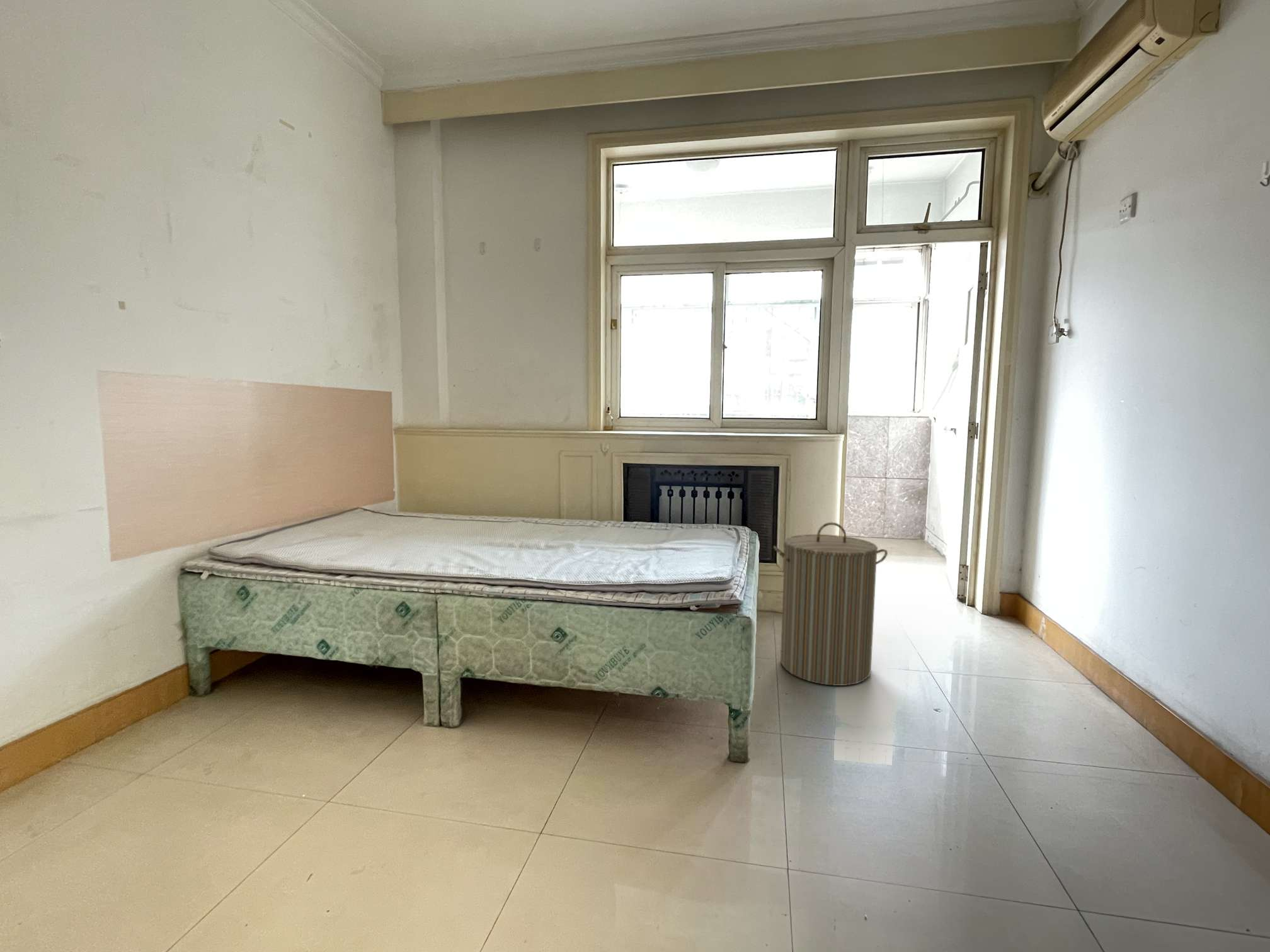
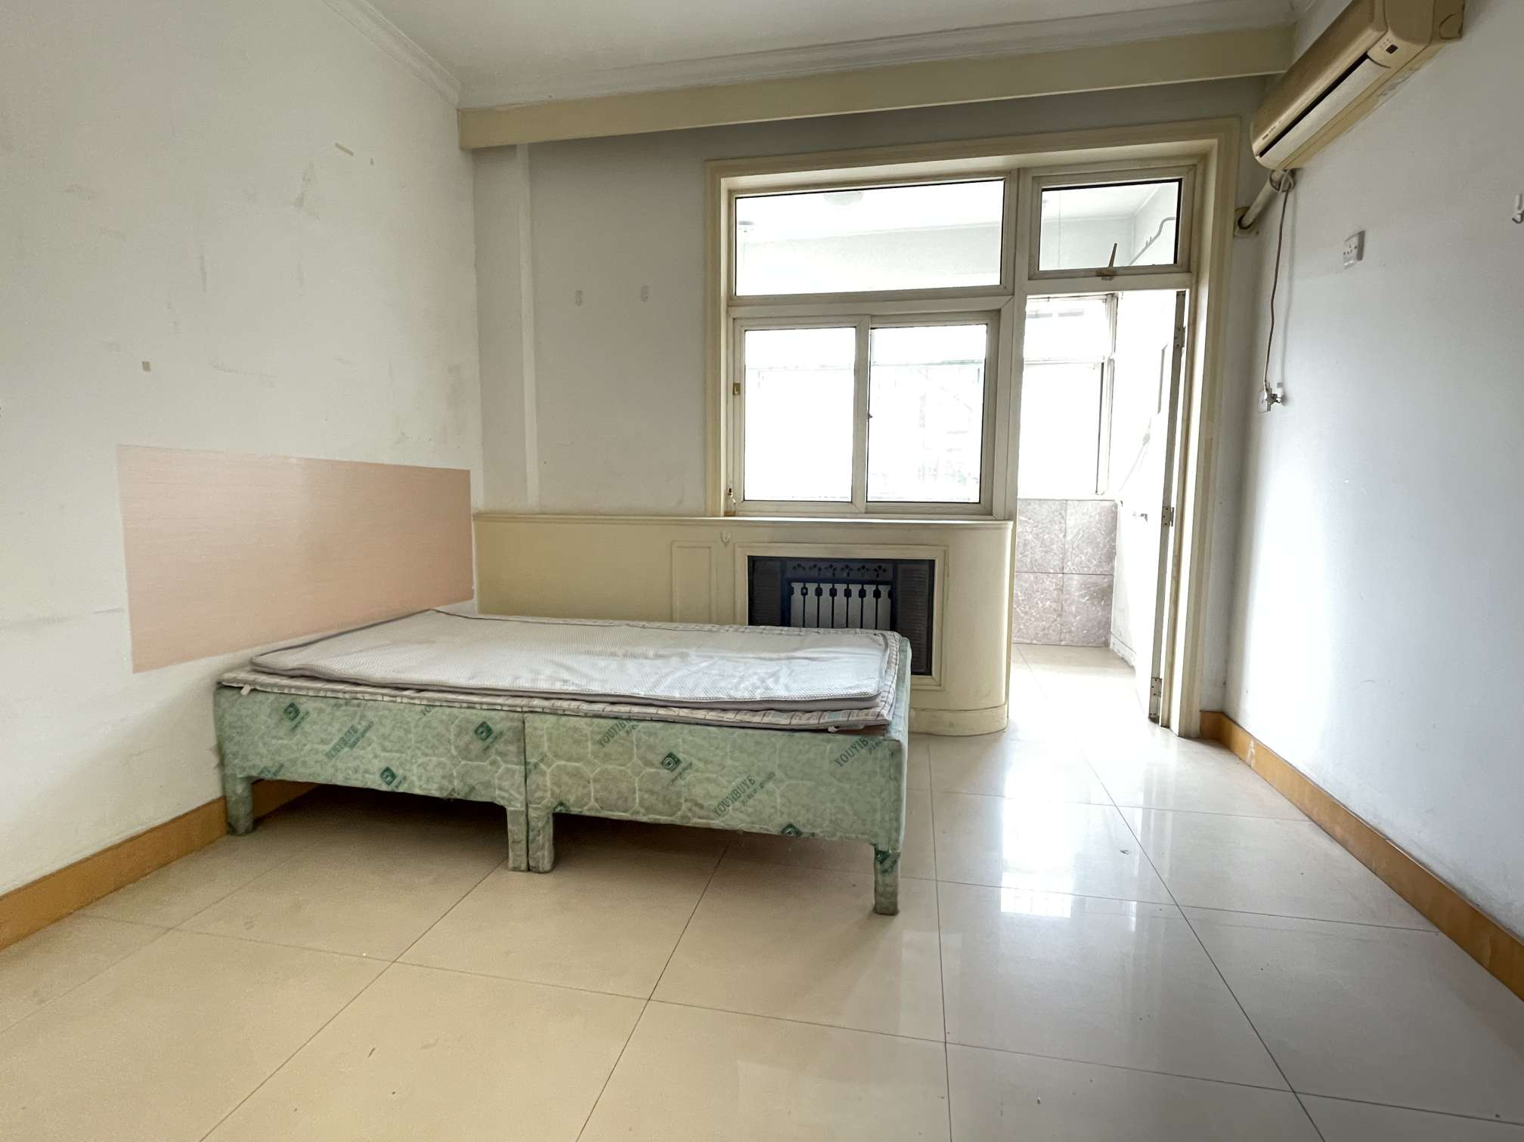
- laundry hamper (827, 595)
